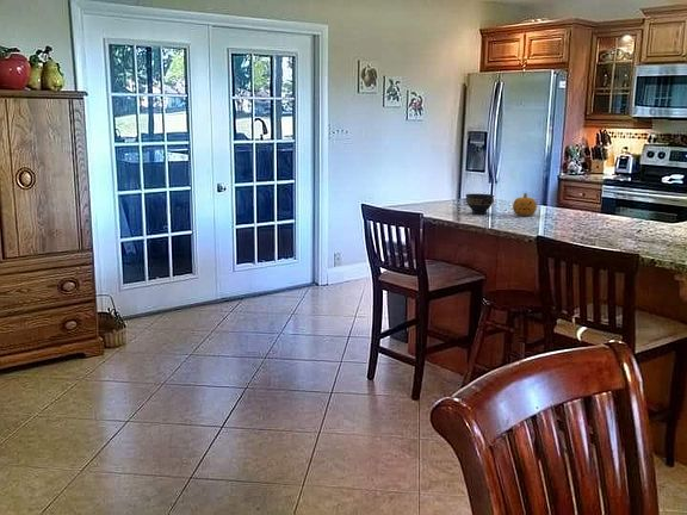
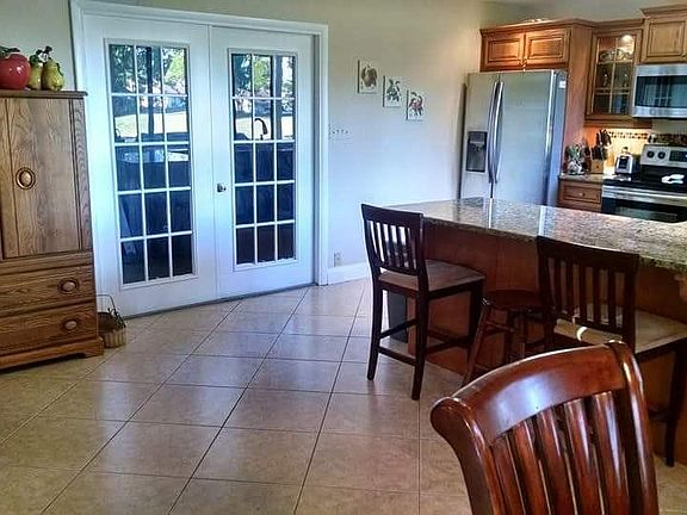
- bowl (478, 204)
- fruit (525, 204)
